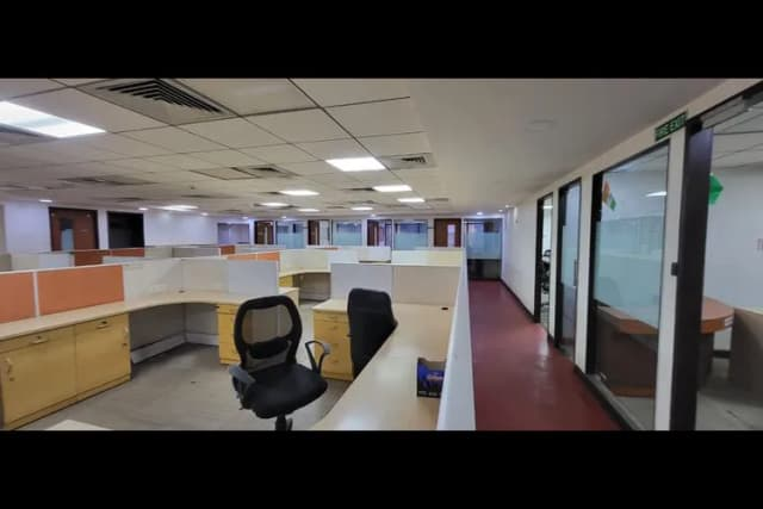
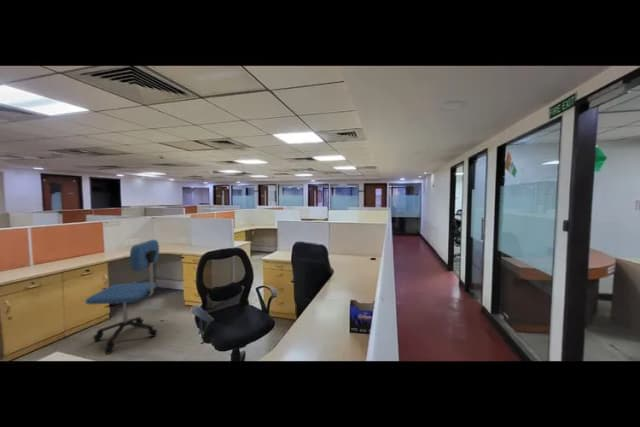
+ office chair (124, 290)
